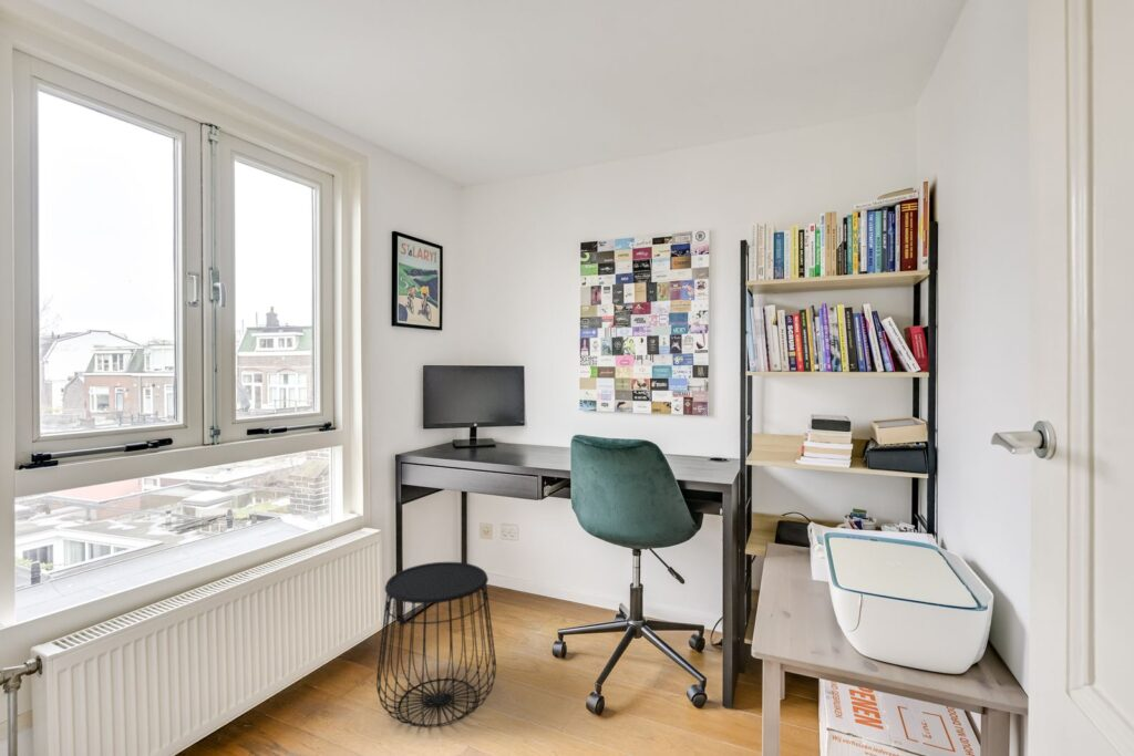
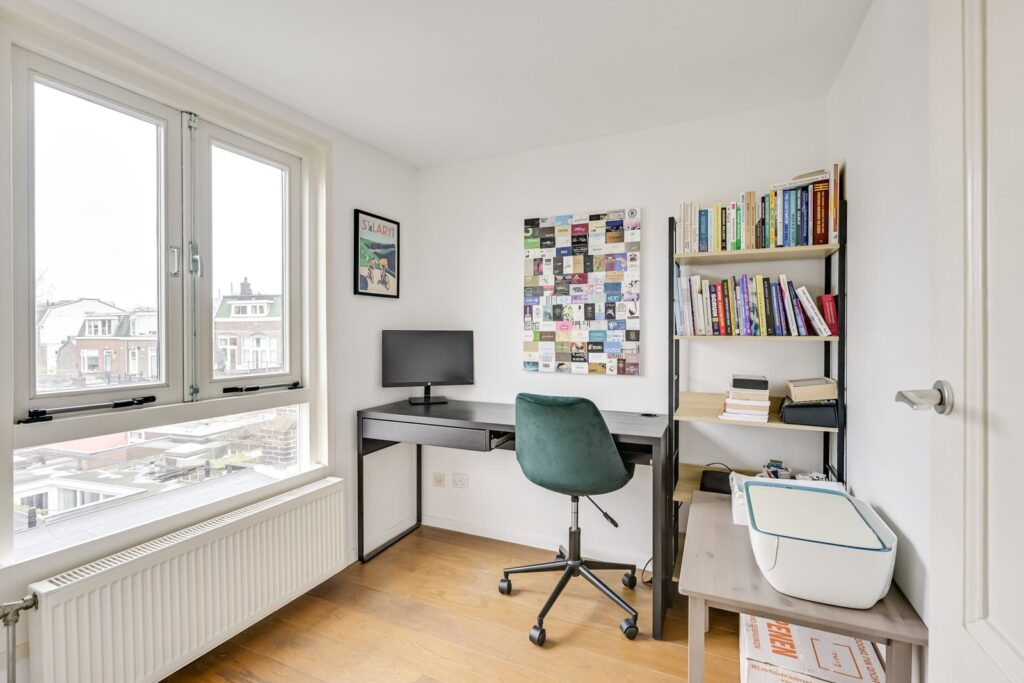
- side table (437, 640)
